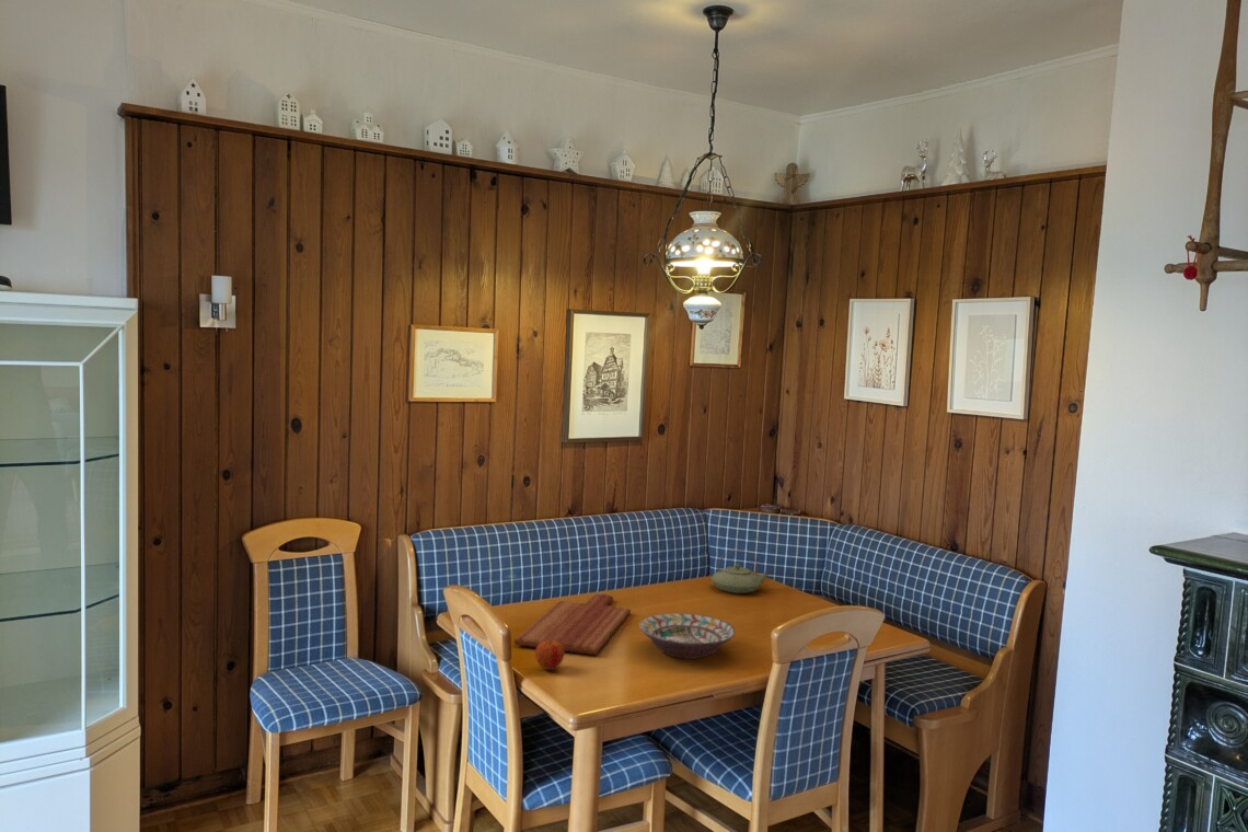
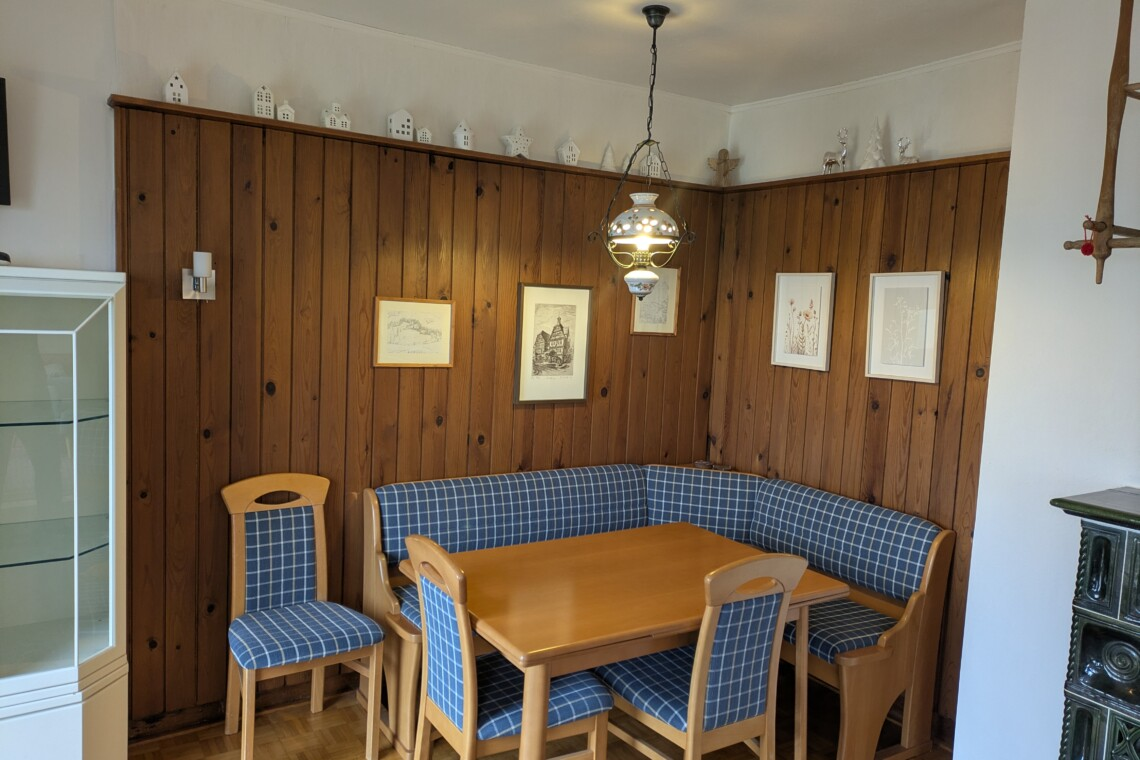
- apple (550, 654)
- decorative bowl (686, 638)
- cutting board (577, 624)
- teapot (740, 569)
